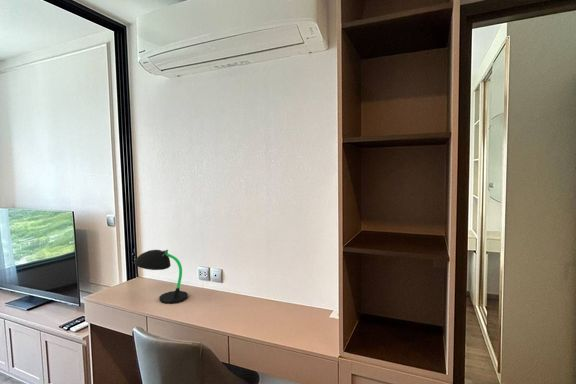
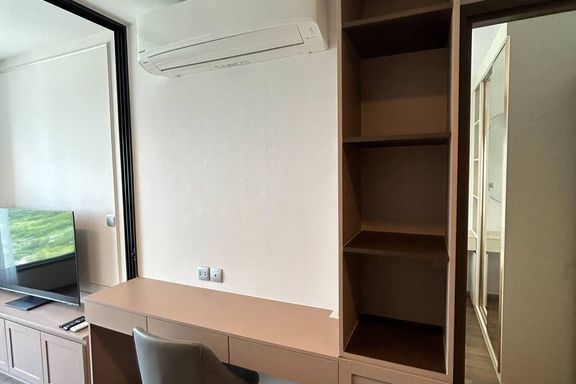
- desk lamp (160, 269)
